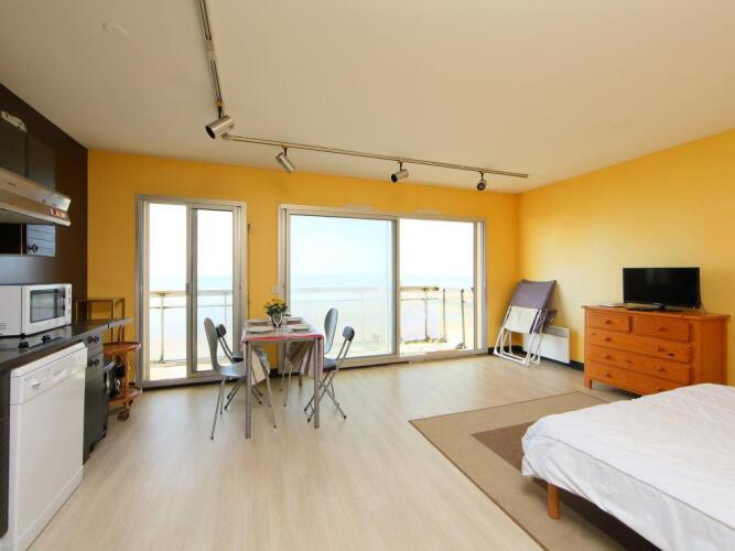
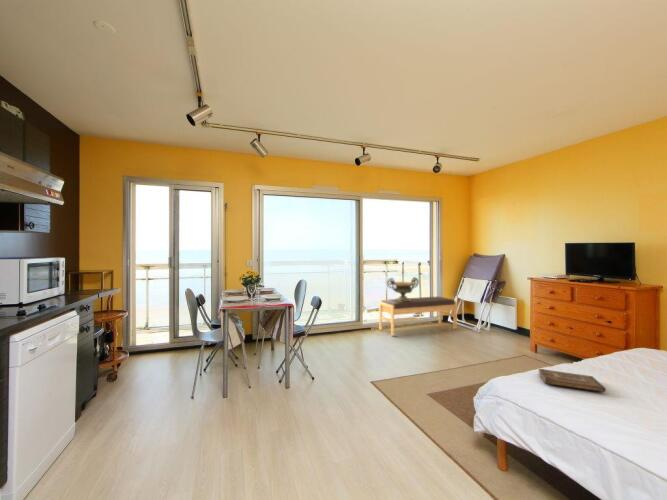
+ decorative urn (403, 288)
+ bench (418, 312)
+ book (569, 379)
